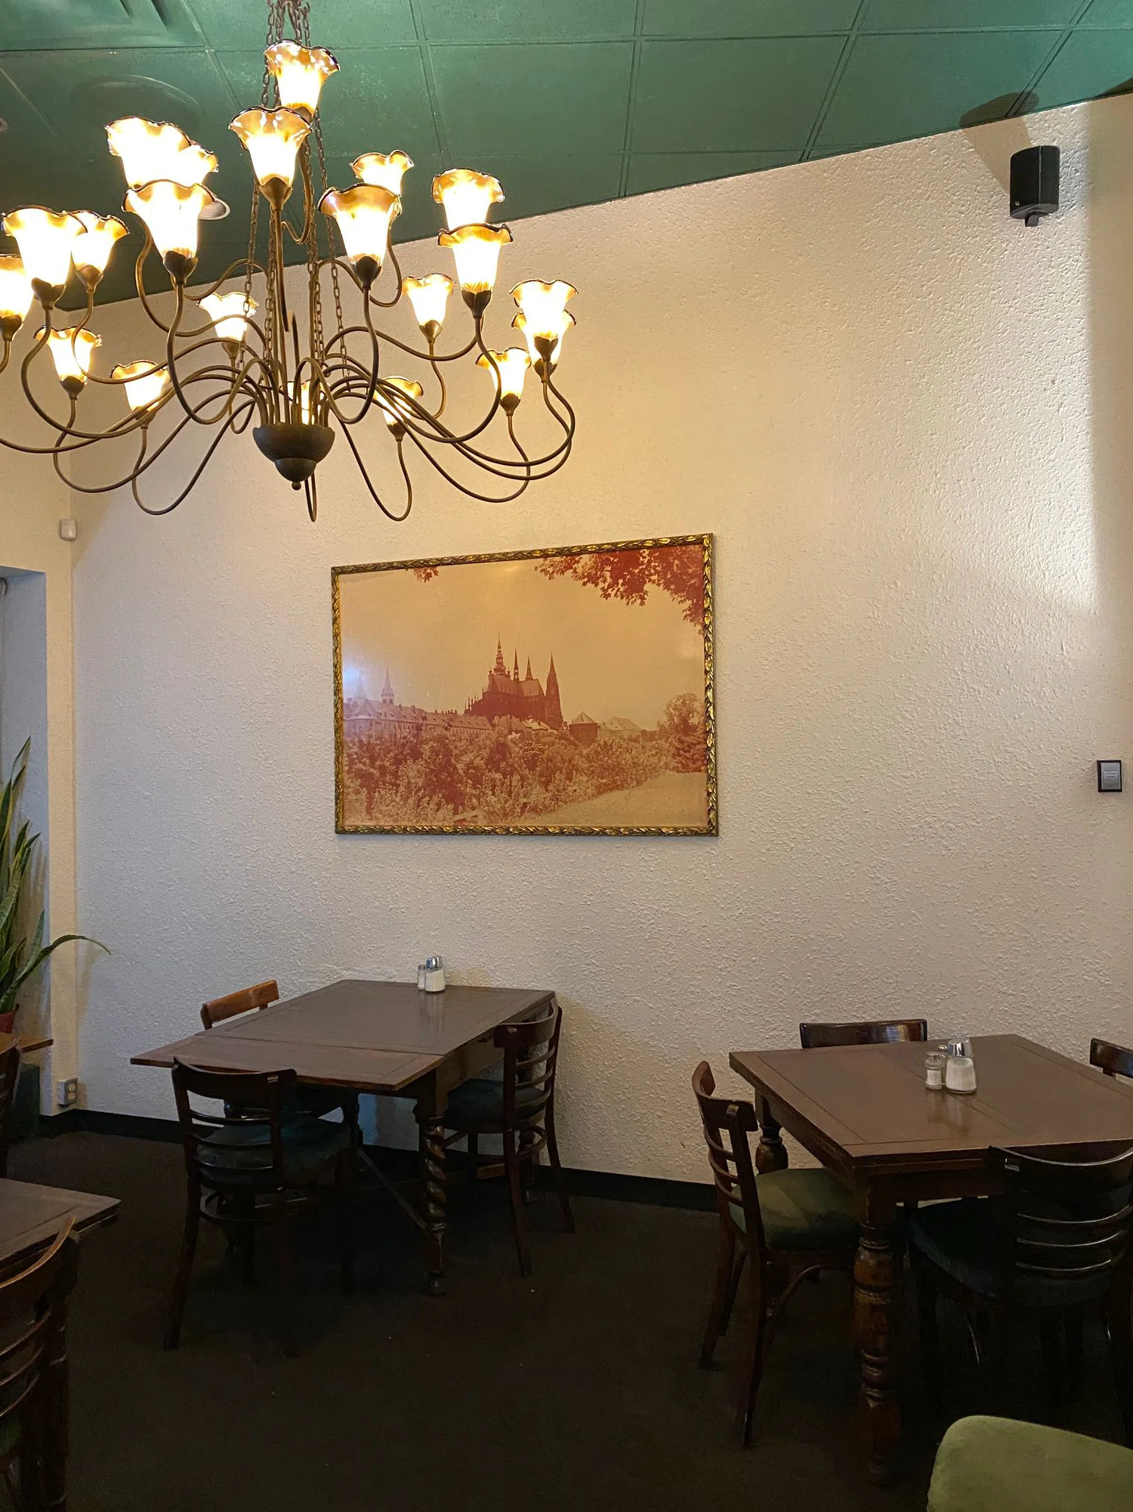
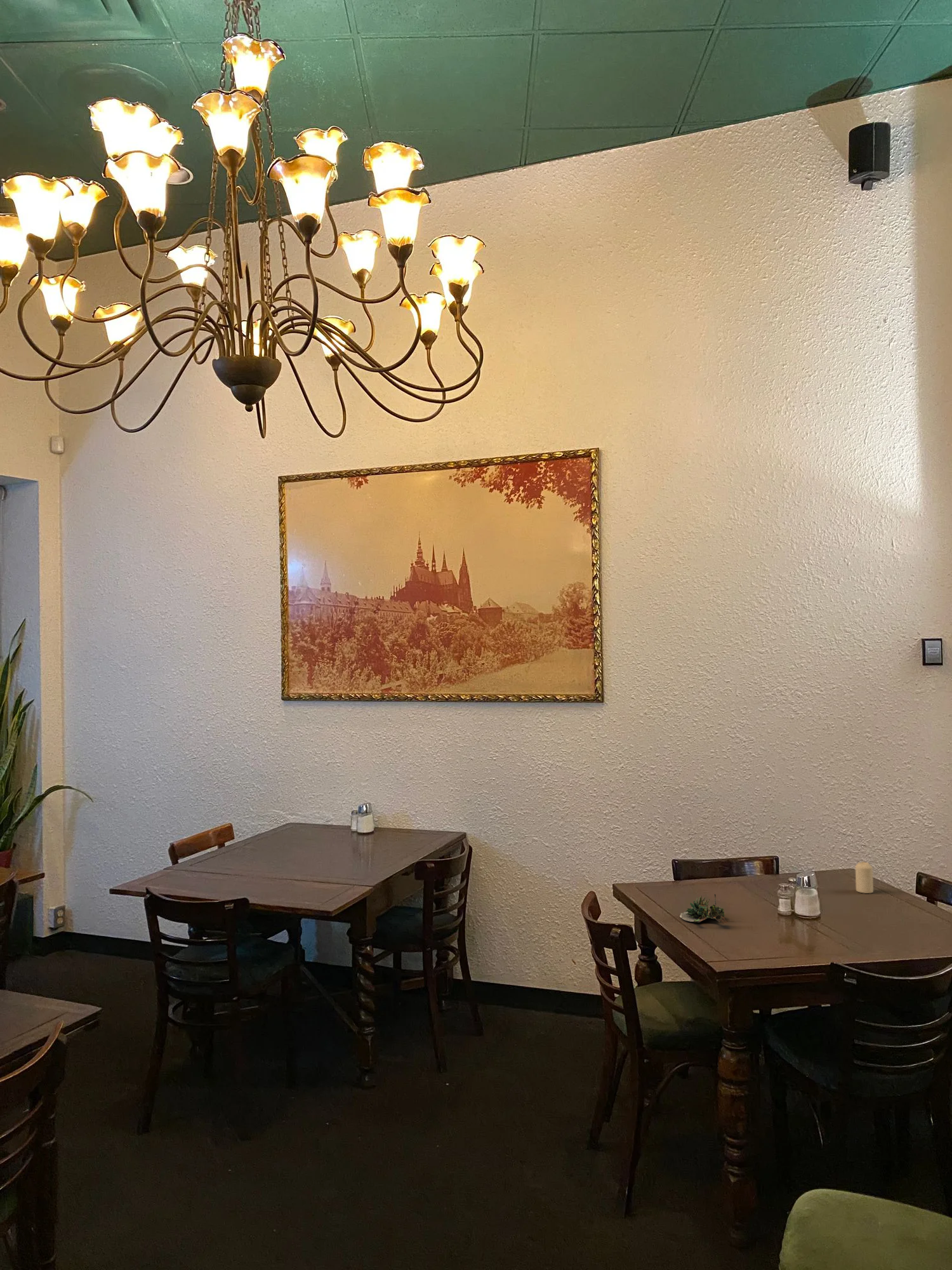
+ succulent plant (700, 907)
+ candle (864, 876)
